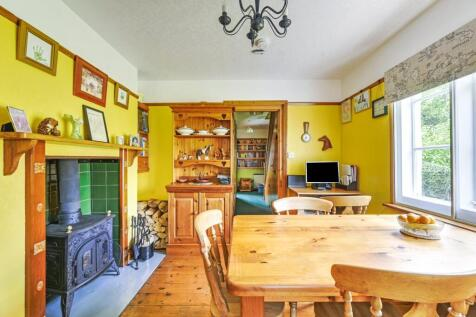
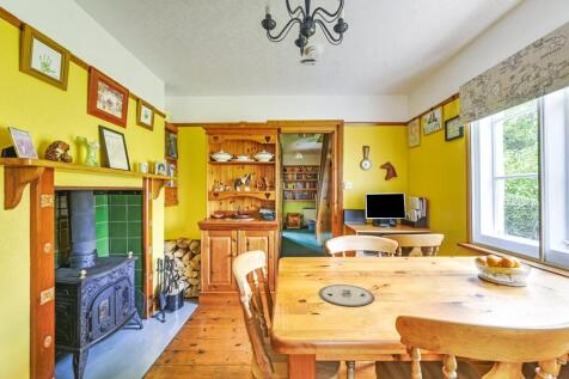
+ plate (345, 293)
